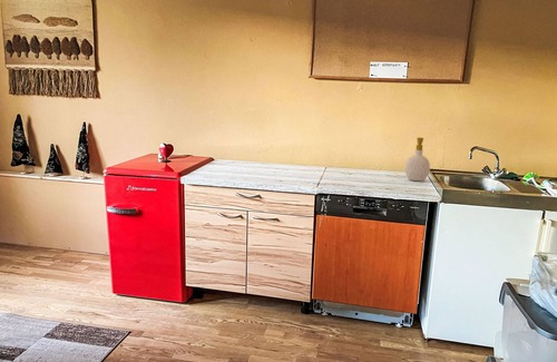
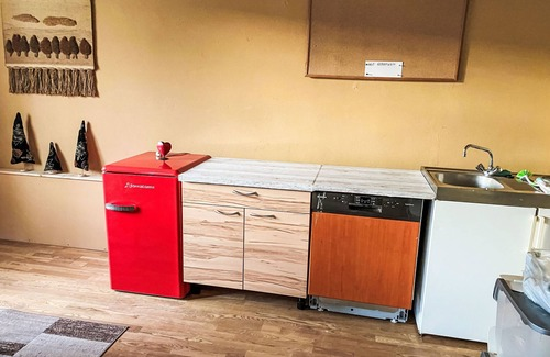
- soap bottle (418, 159)
